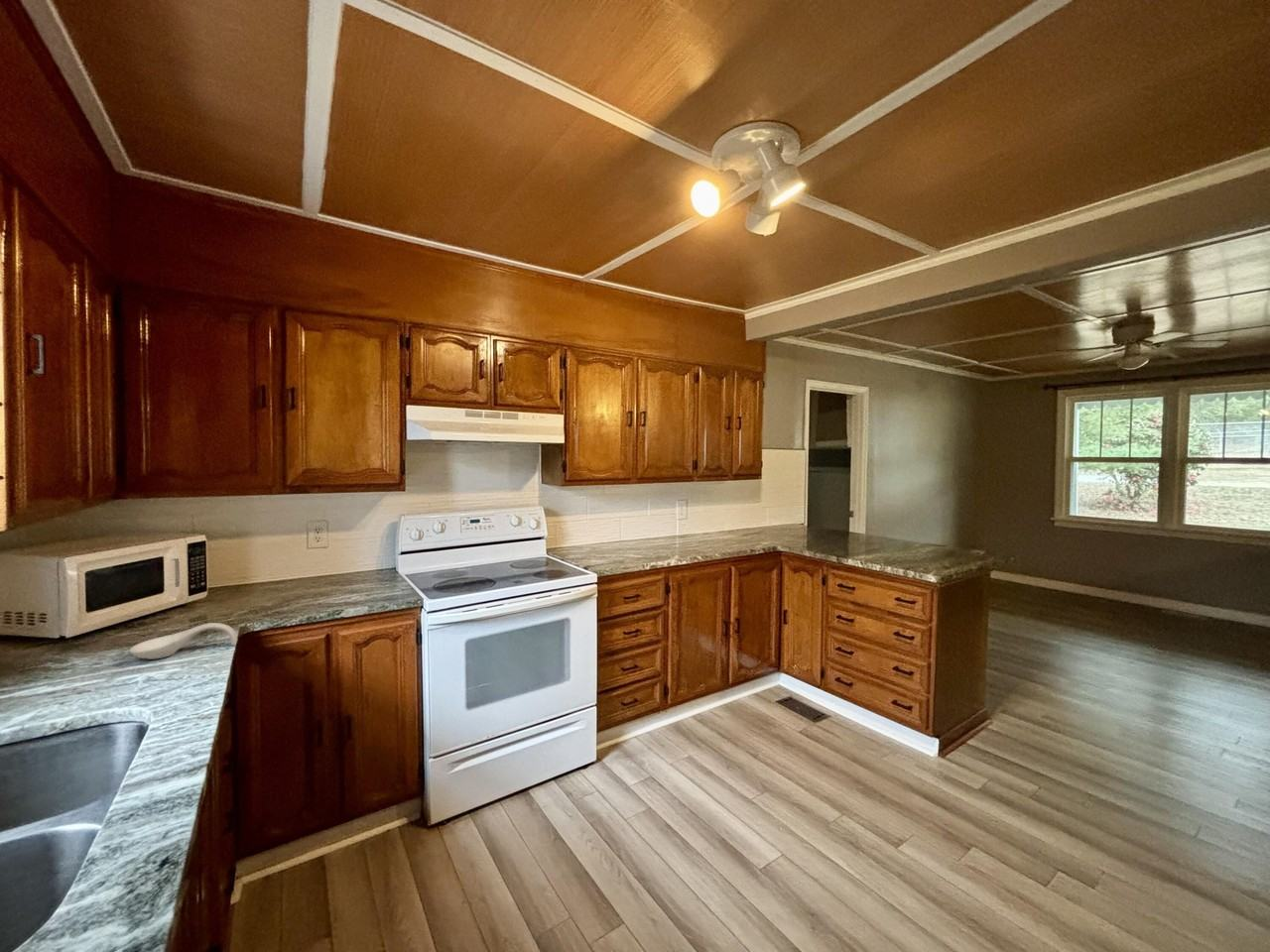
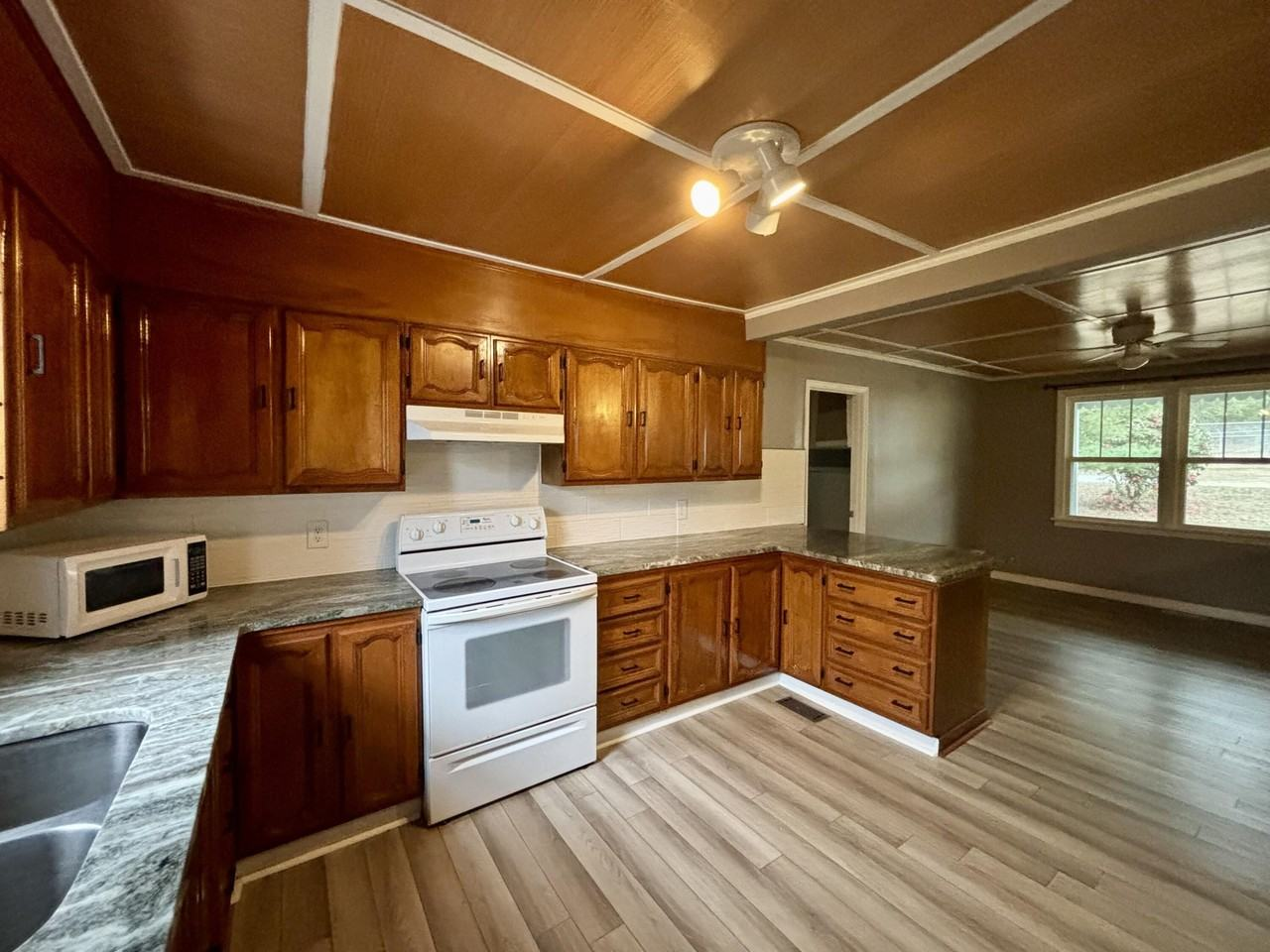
- spoon rest (186, 639)
